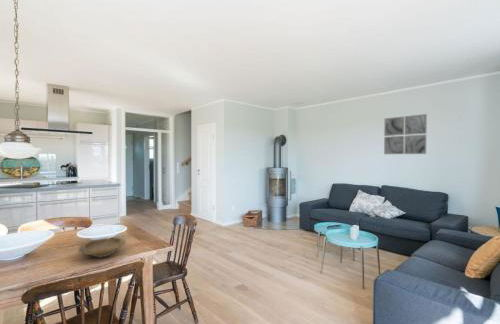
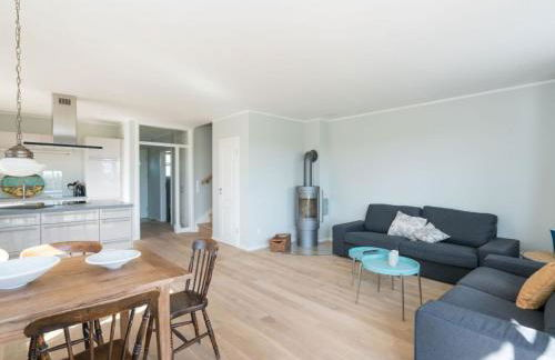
- wall art (403, 134)
- bowl (103, 248)
